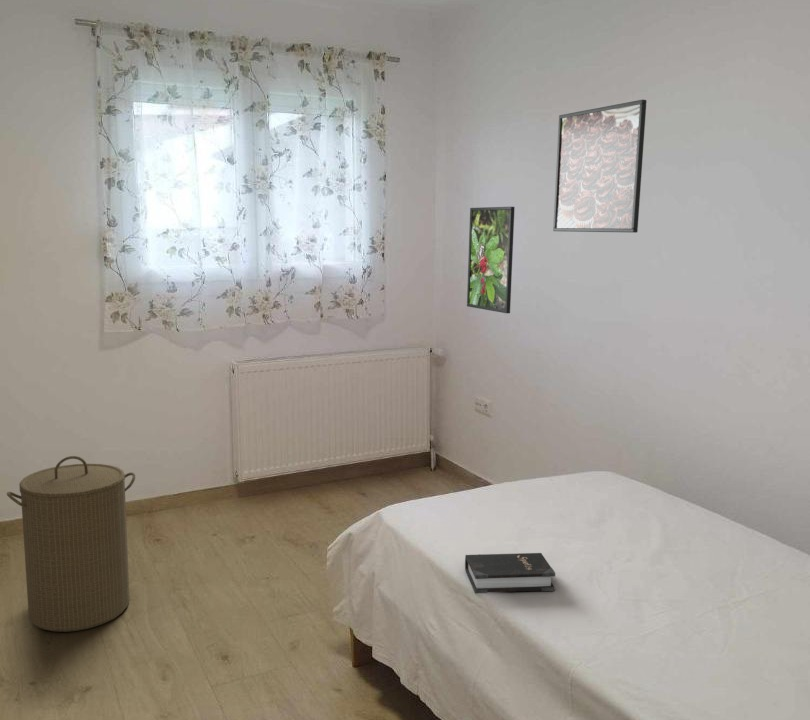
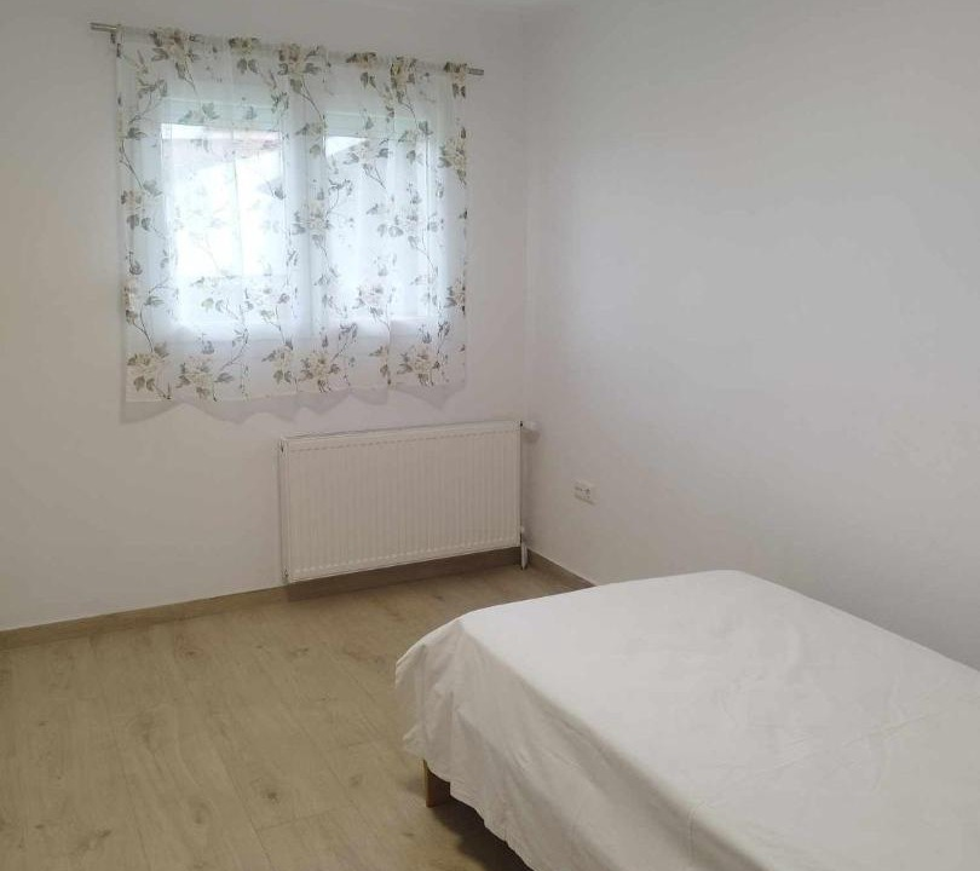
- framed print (596, 170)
- hardback book (508, 571)
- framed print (489, 259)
- laundry hamper (76, 533)
